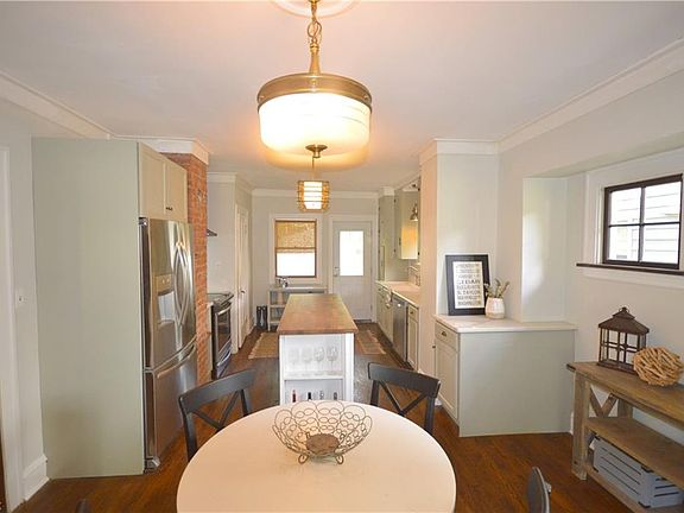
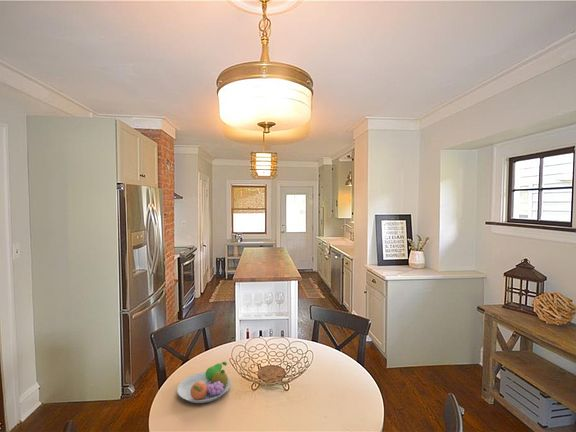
+ fruit bowl (206, 379)
